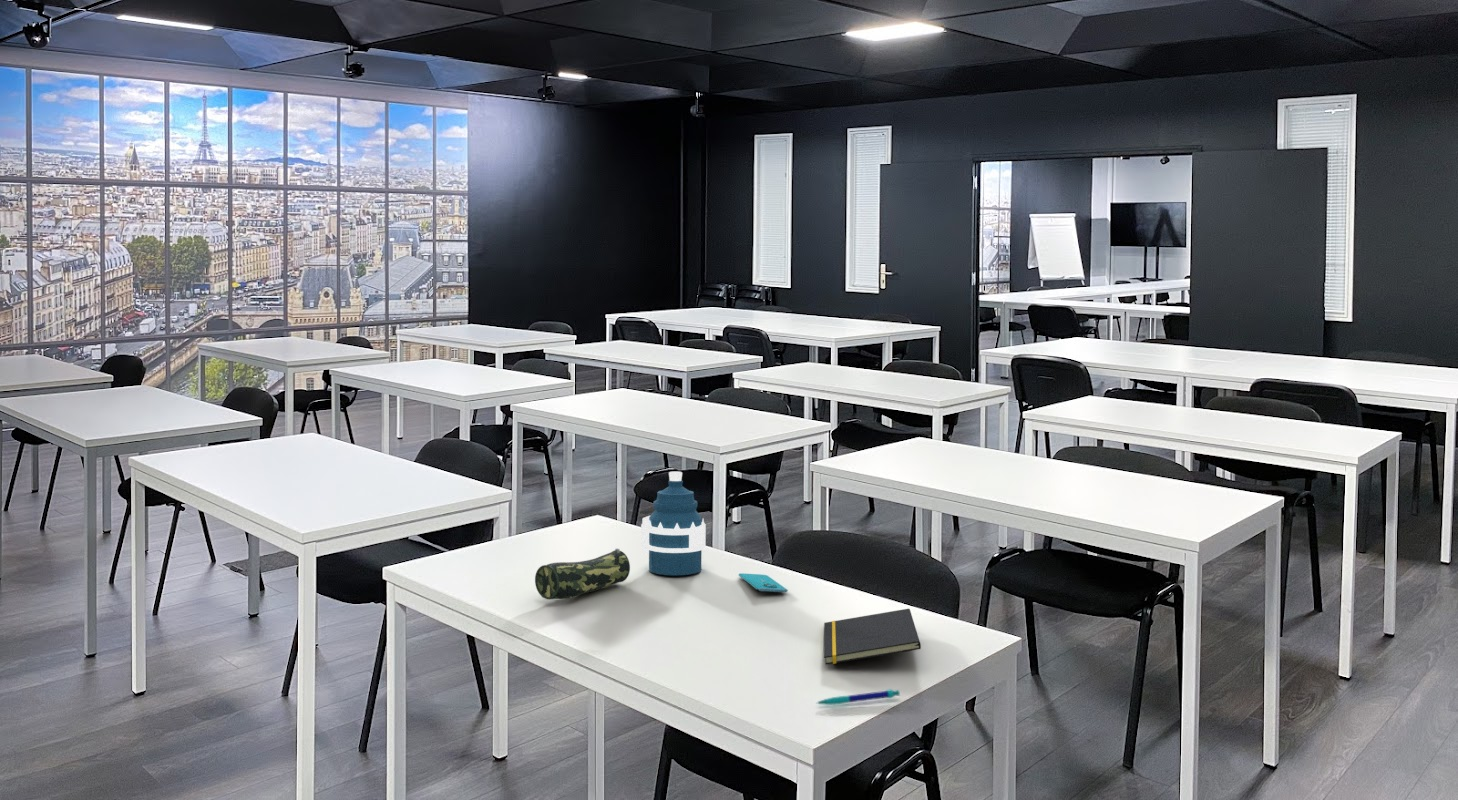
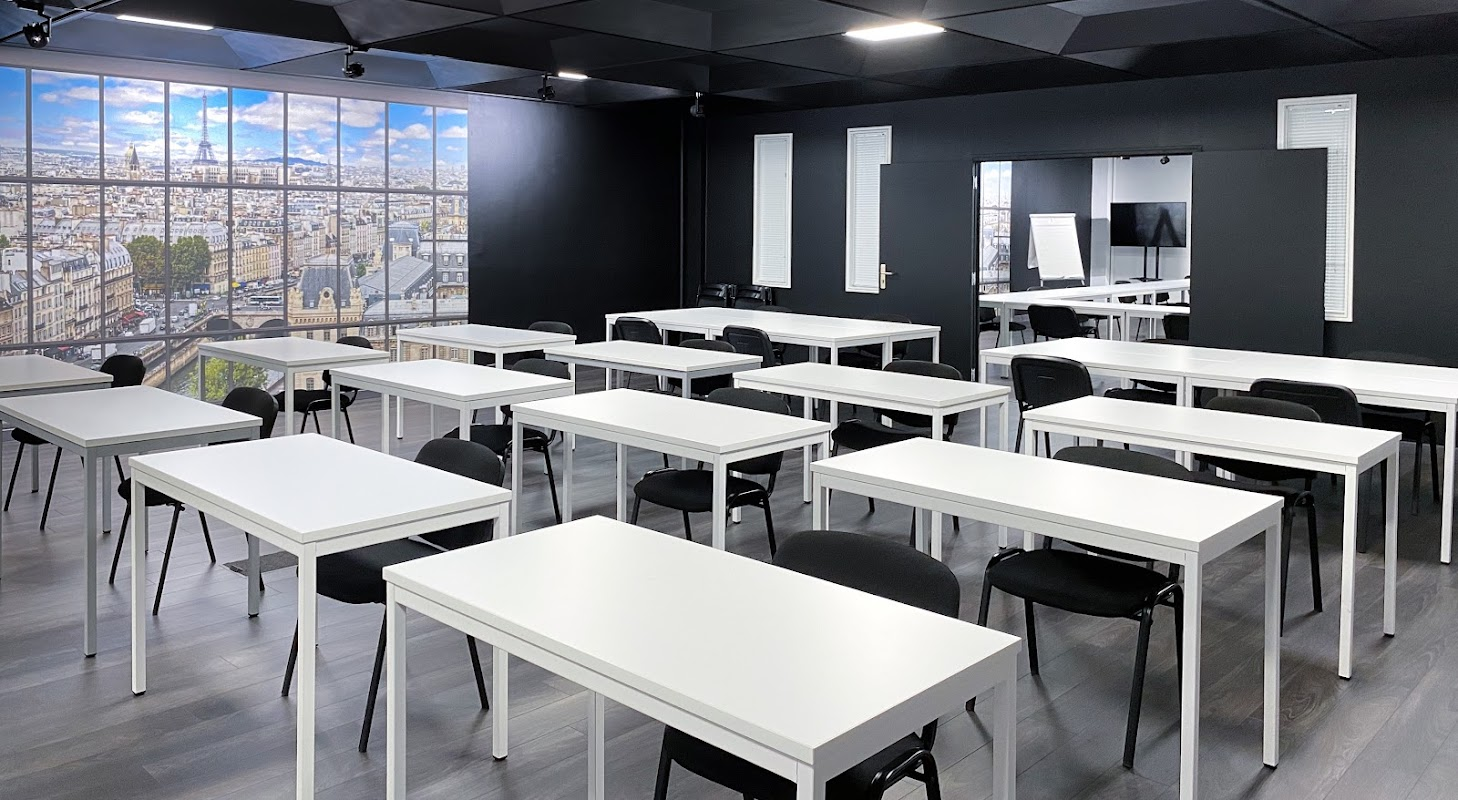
- notepad (869, 635)
- smartphone (762, 582)
- water bottle (674, 521)
- pencil case (585, 574)
- pen (857, 697)
